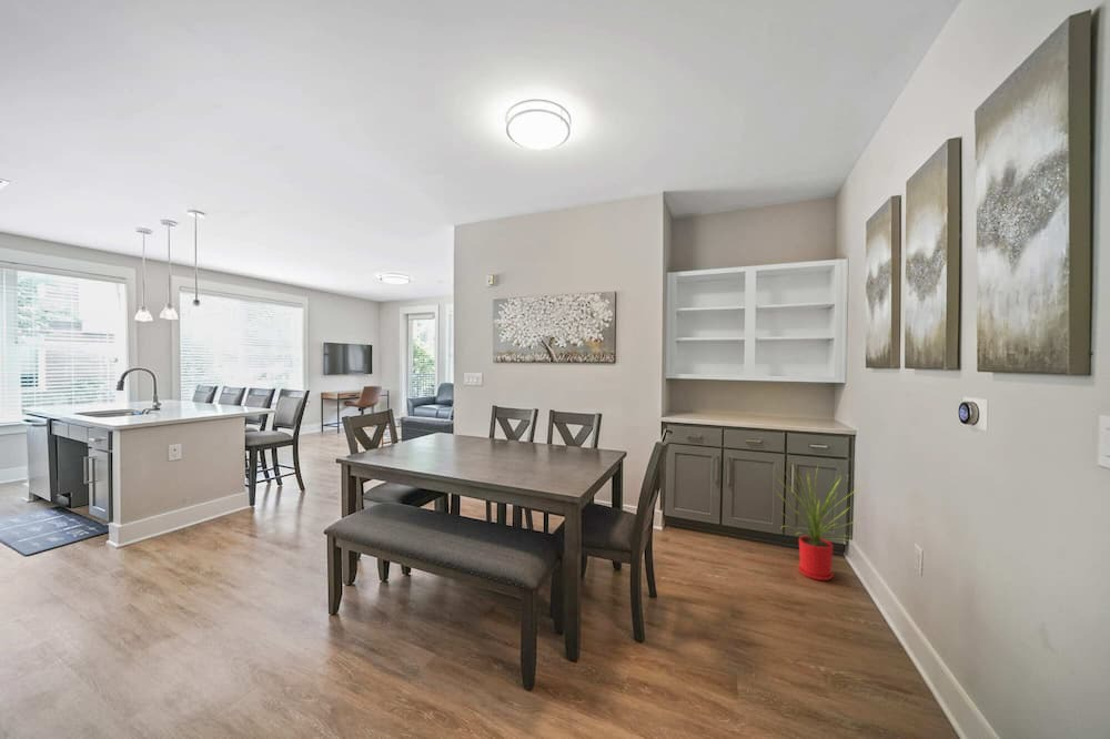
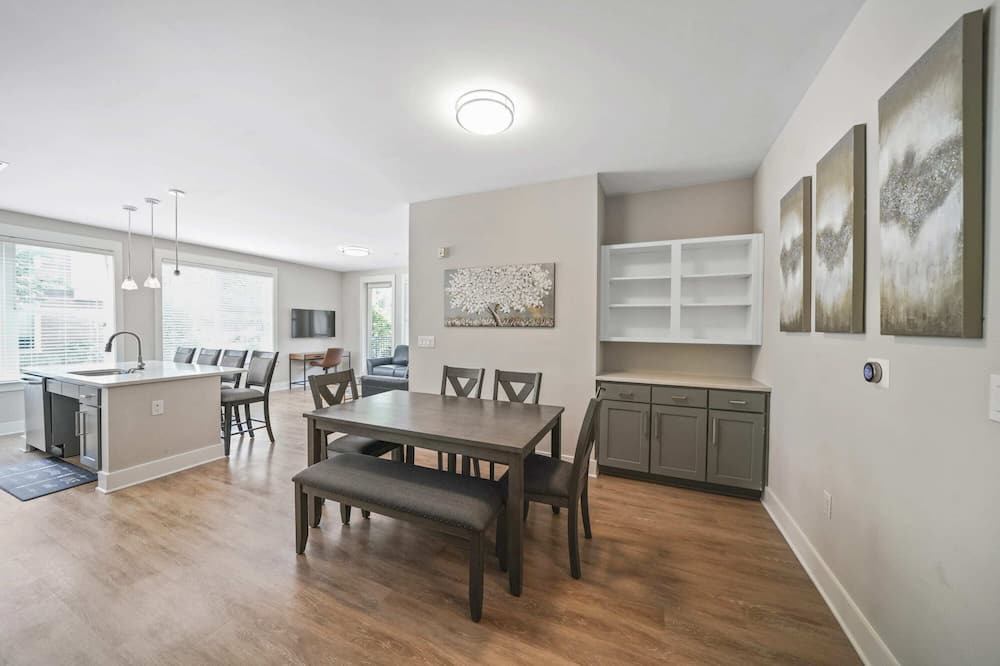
- house plant (817, 522)
